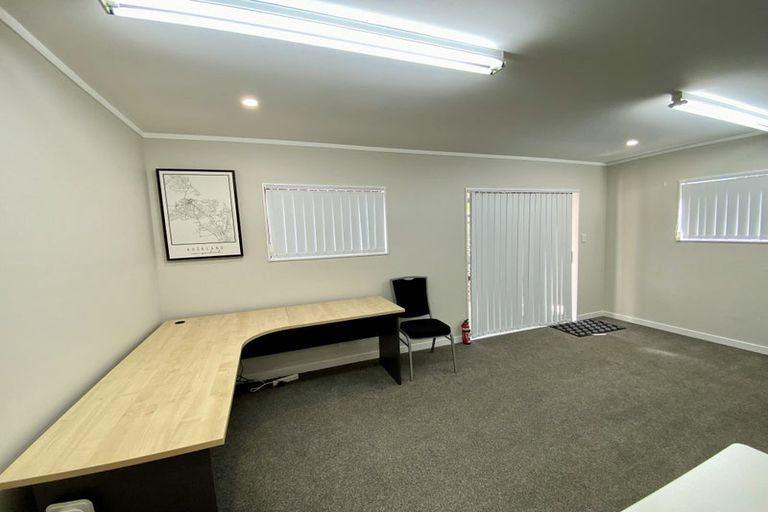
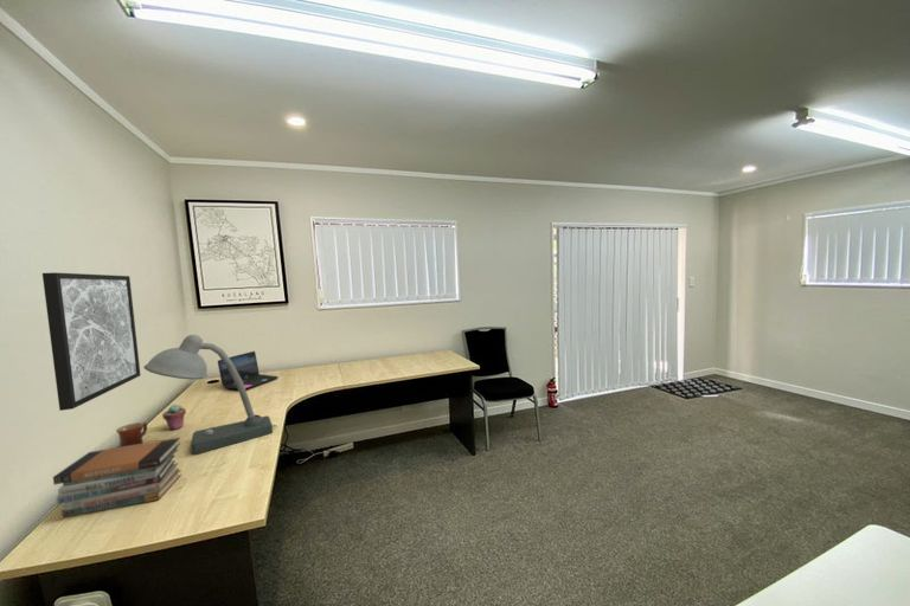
+ wall art (100, 333)
+ potted succulent (174, 415)
+ laptop (249, 369)
+ book stack (123, 475)
+ mug (134, 436)
+ desk lamp (205, 376)
